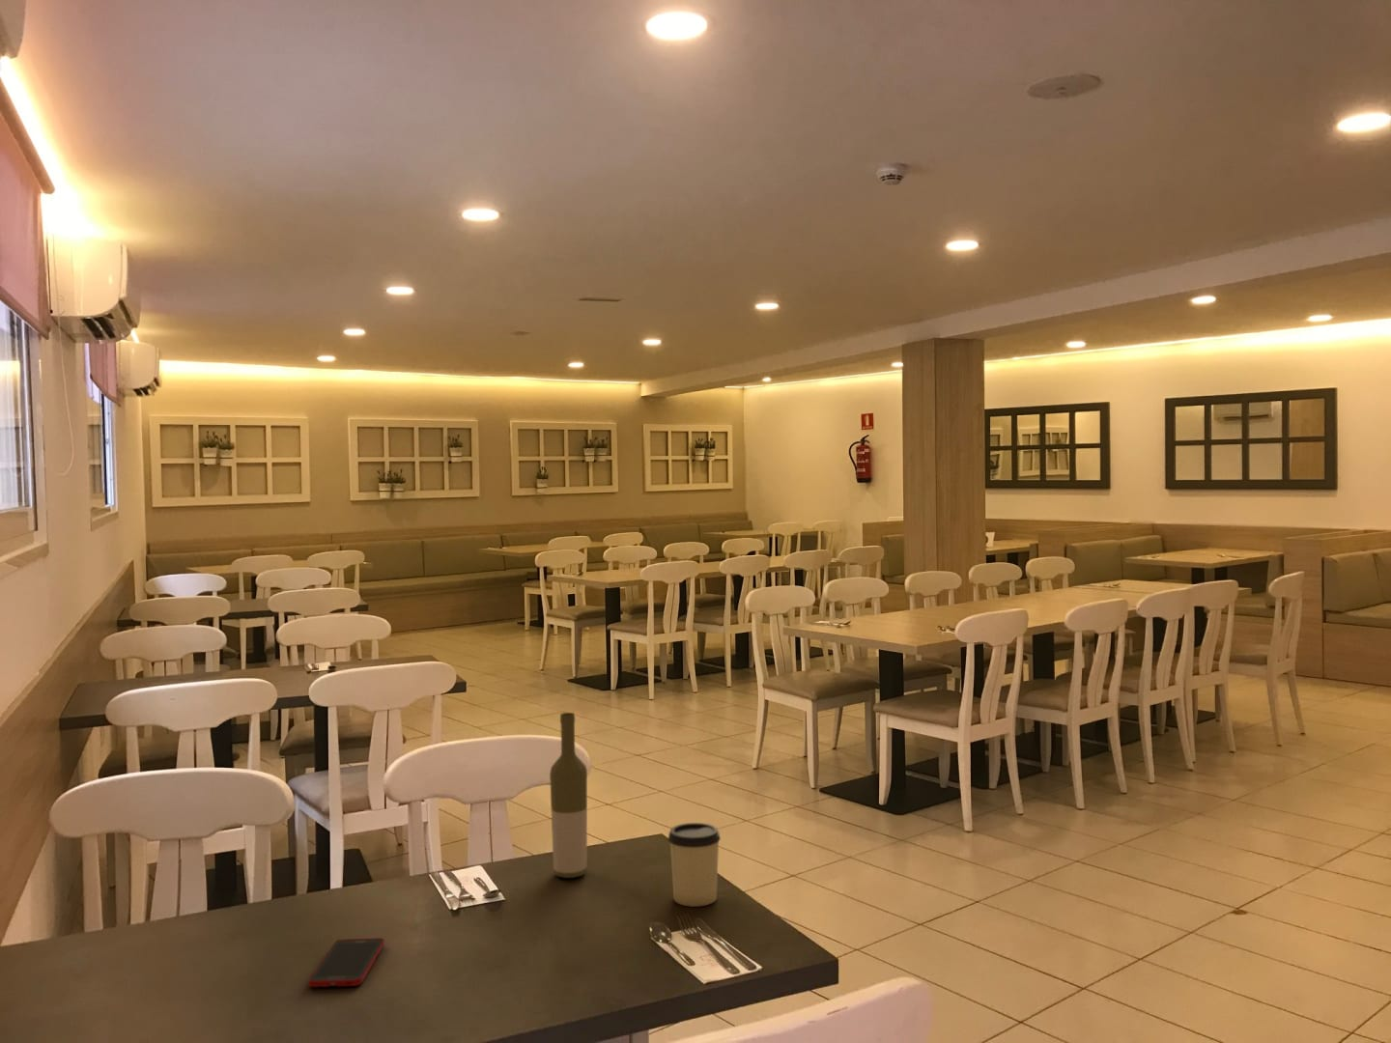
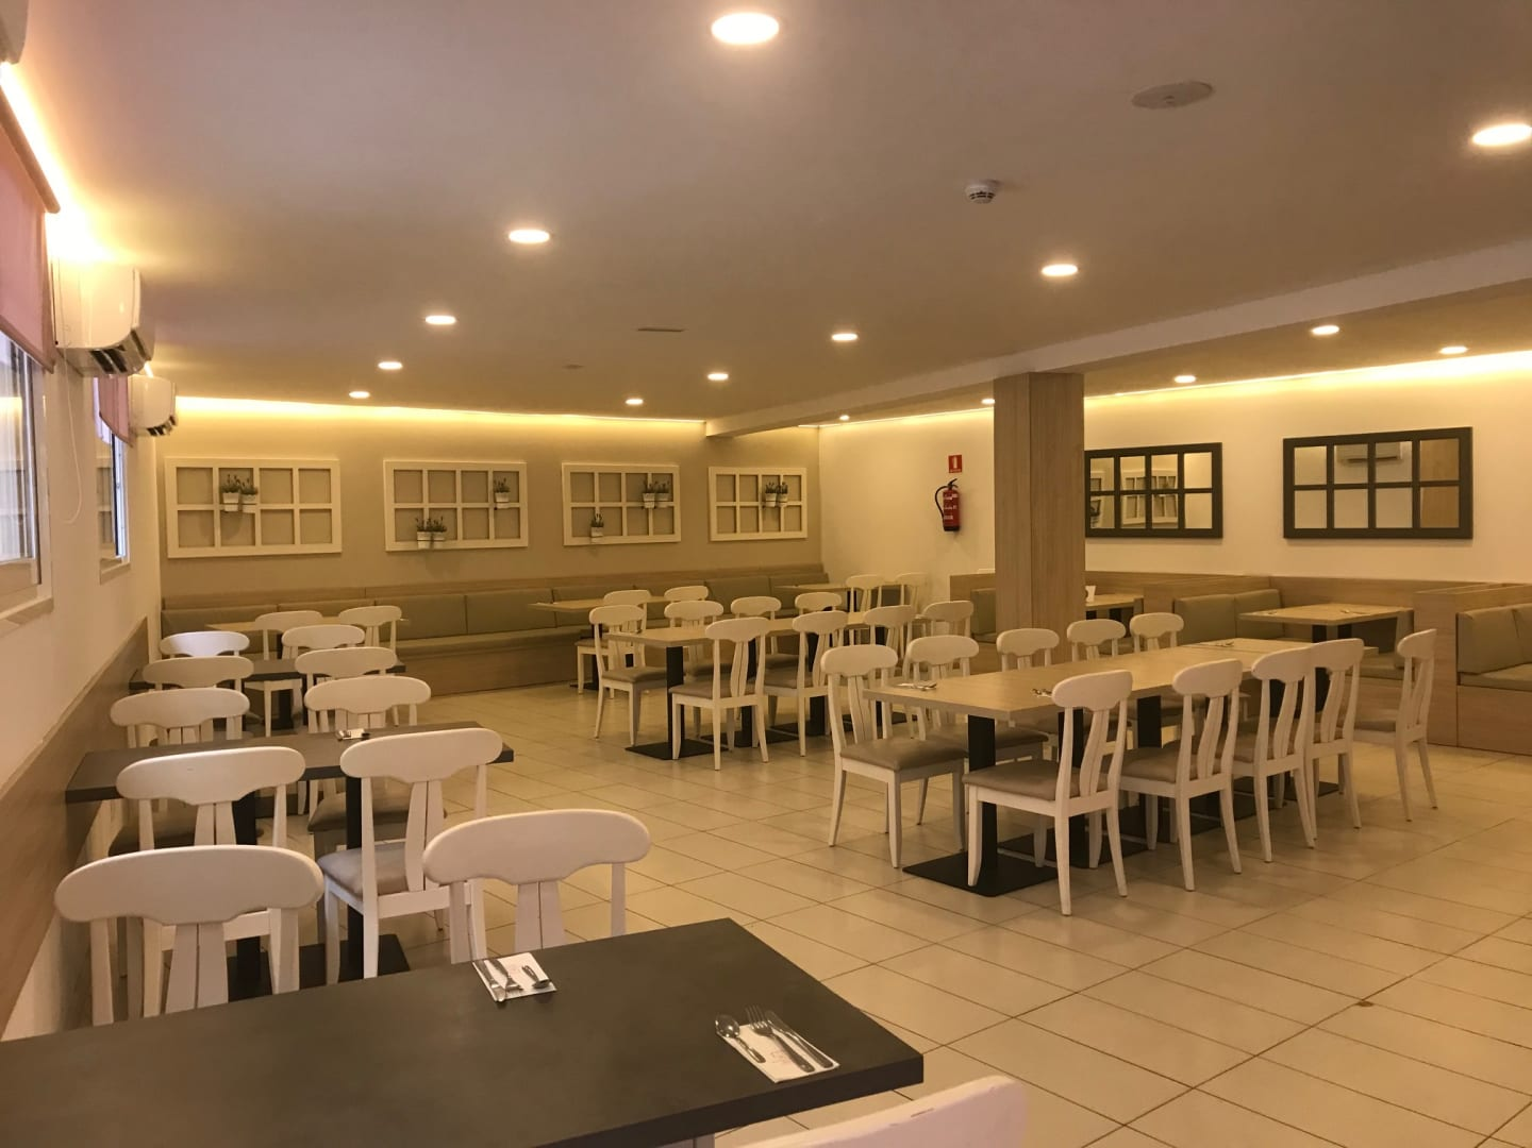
- cup (693, 863)
- bottle (568, 794)
- cell phone (348, 962)
